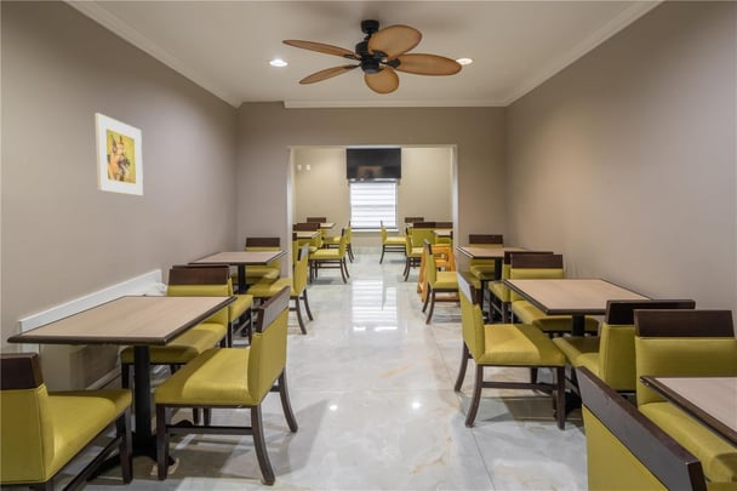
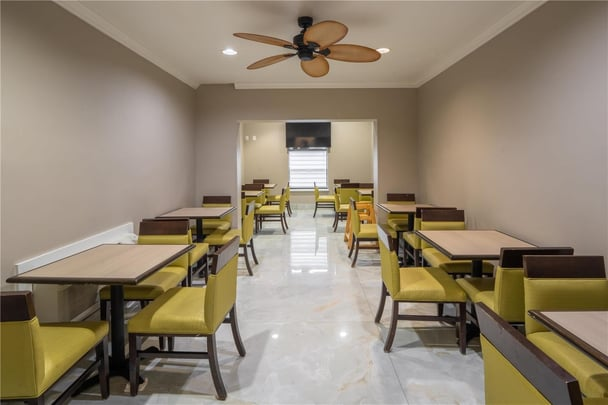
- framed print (120, 158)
